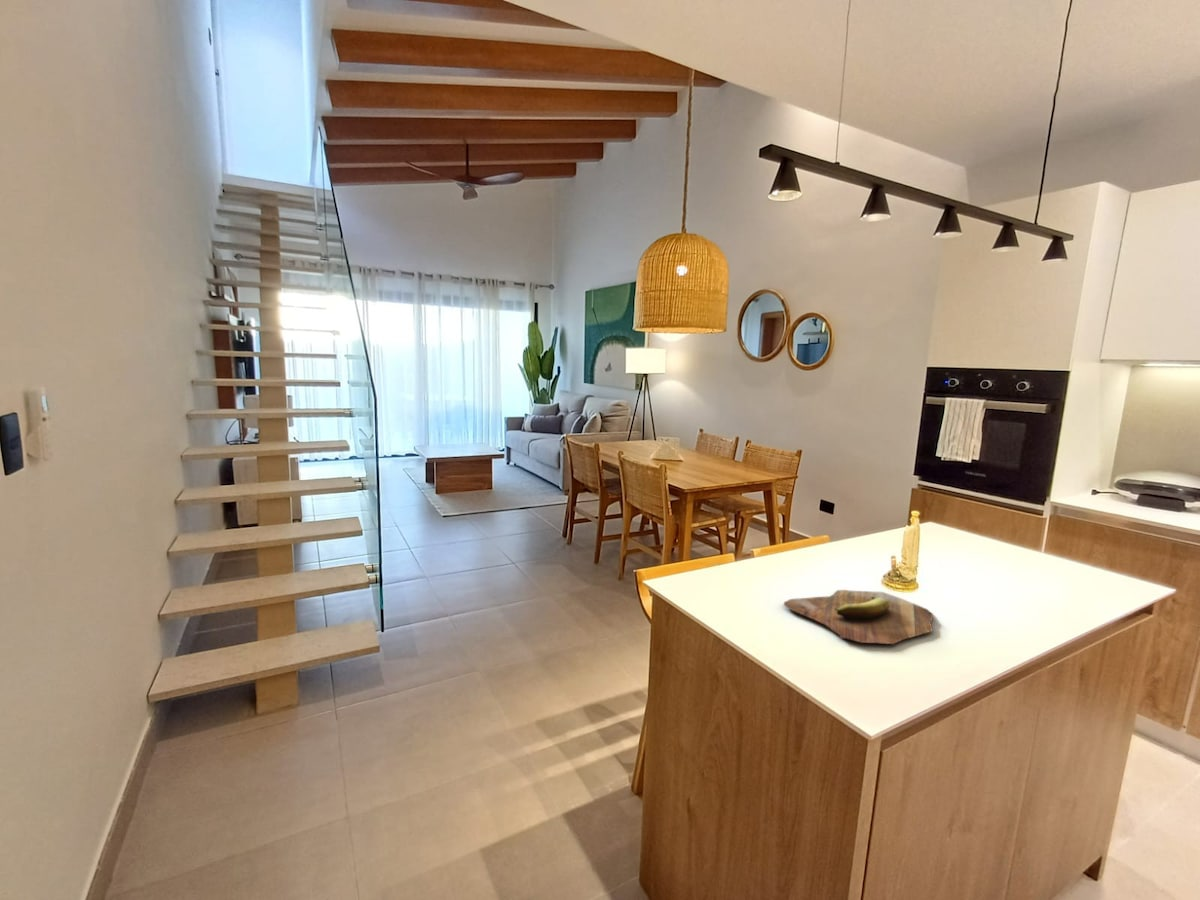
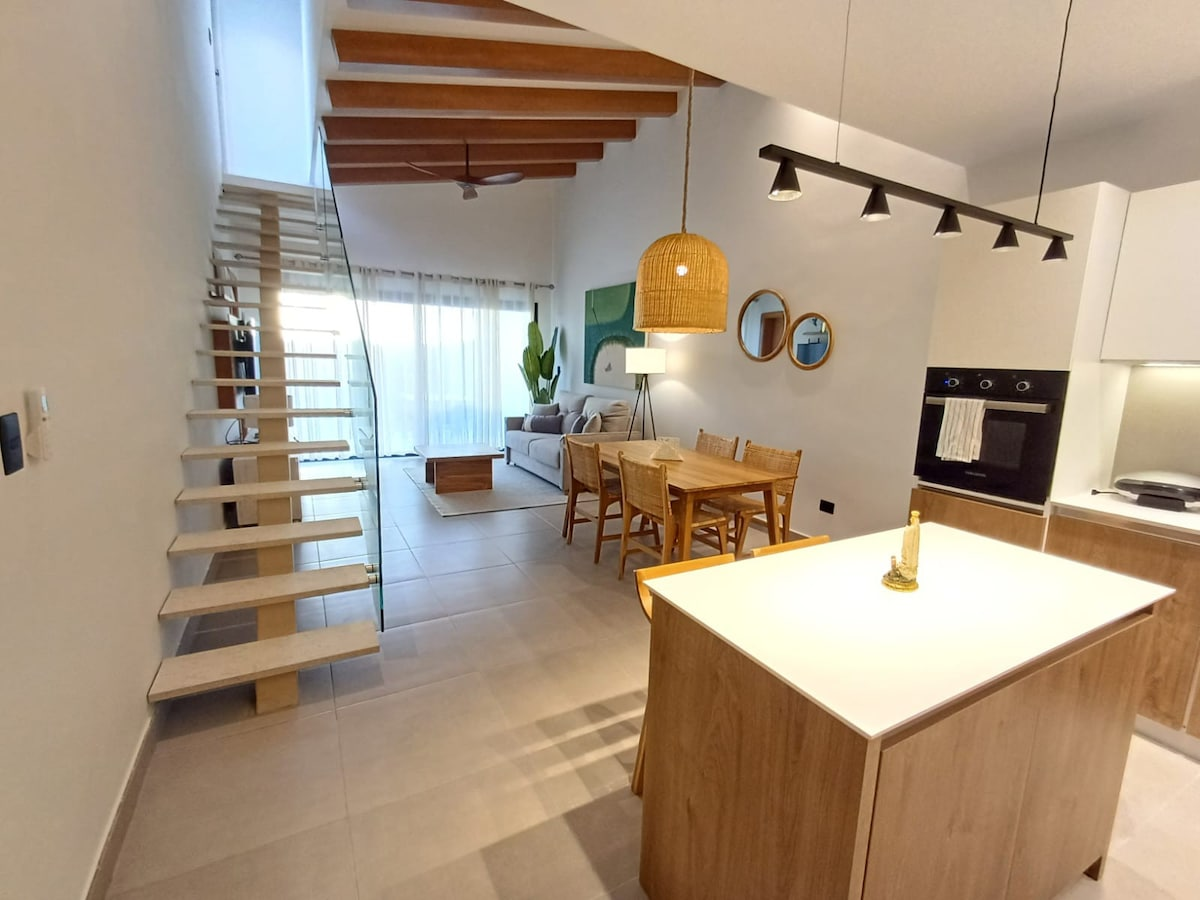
- cutting board (865, 606)
